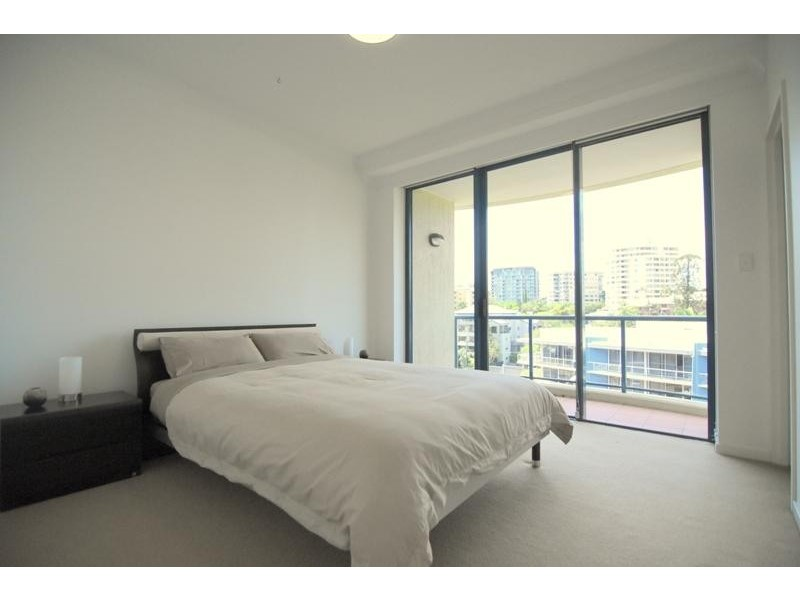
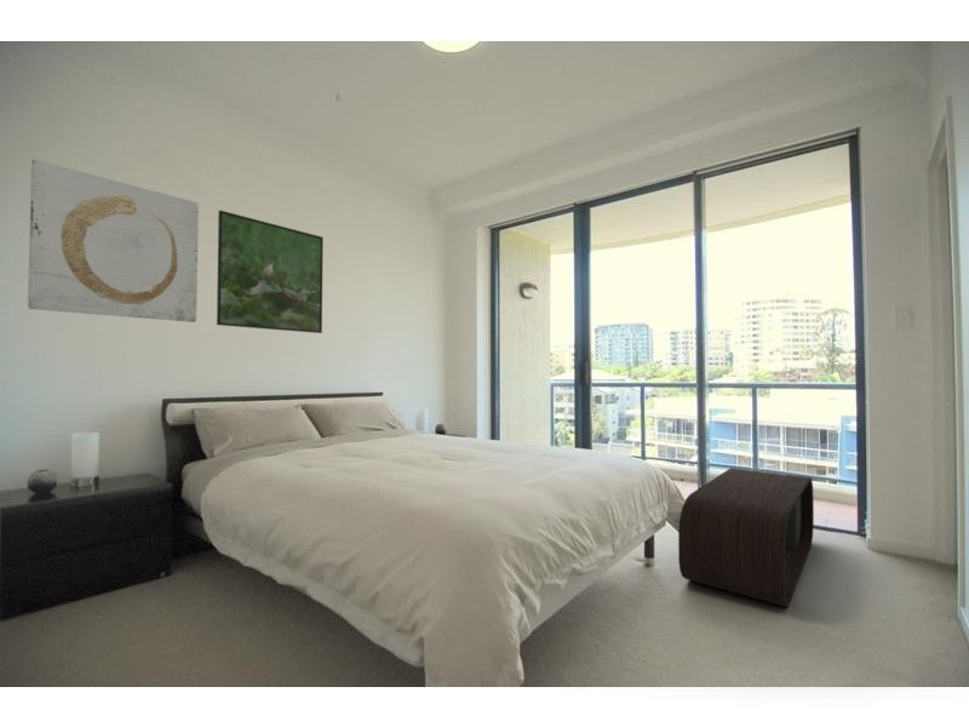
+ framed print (274, 276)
+ coffee table (755, 523)
+ wall art (122, 250)
